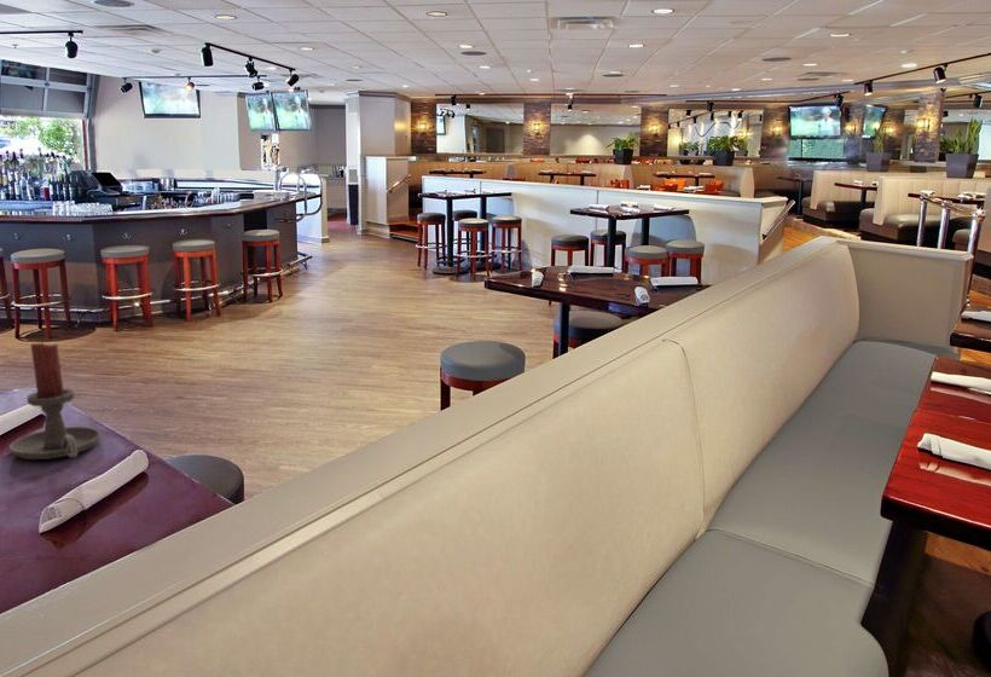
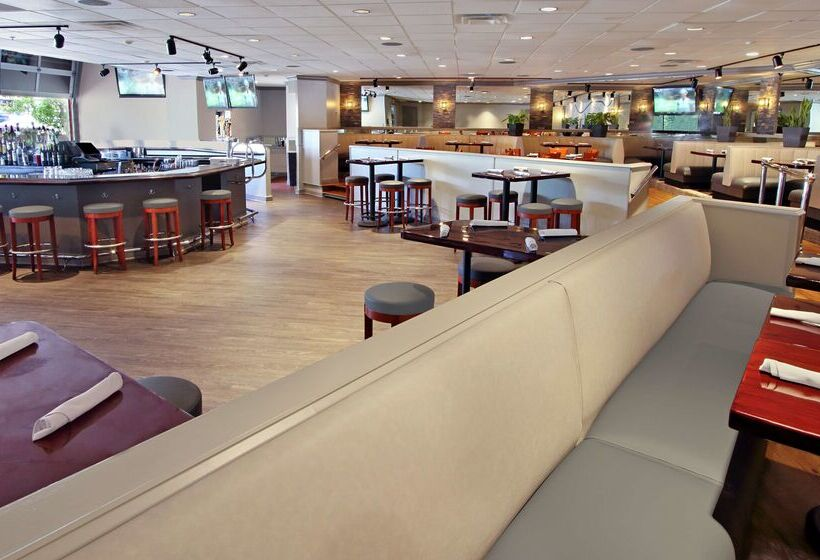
- candle holder (53, 398)
